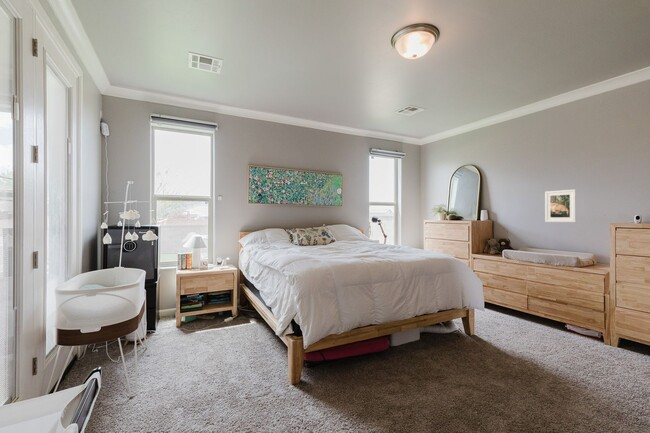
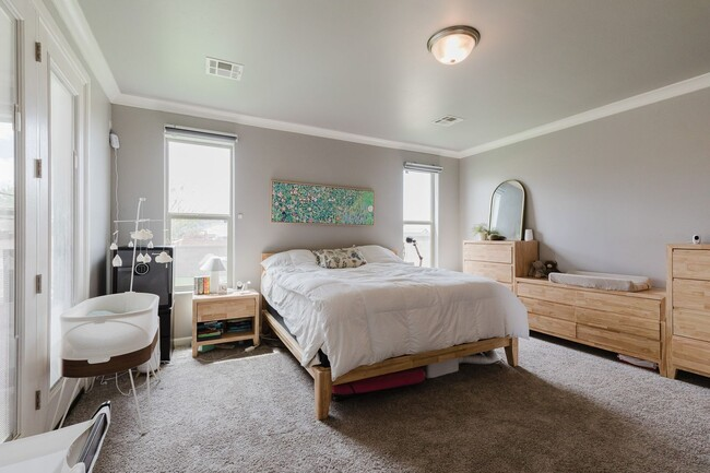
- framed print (560, 206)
